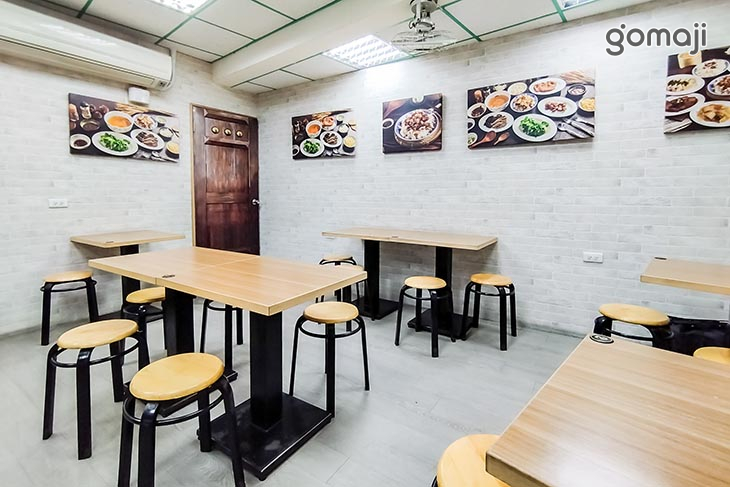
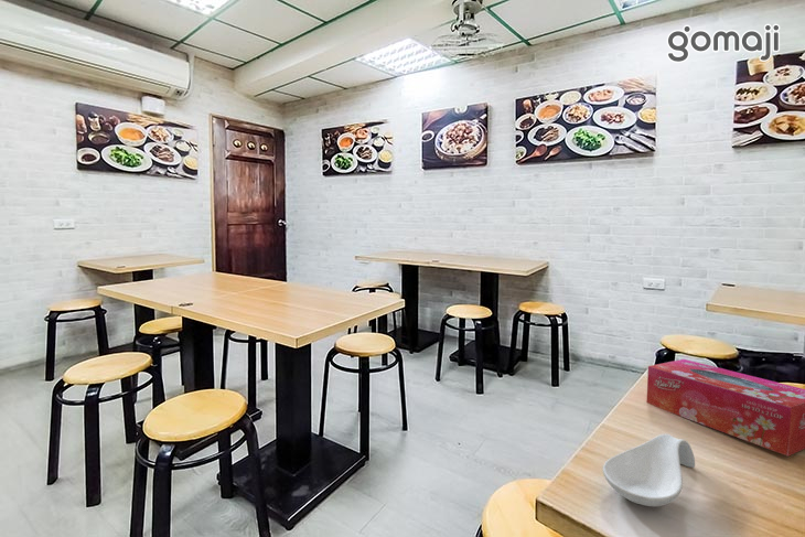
+ tissue box (727, 399)
+ spoon rest (655, 464)
